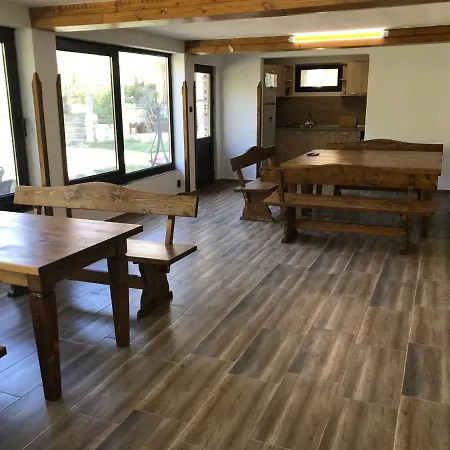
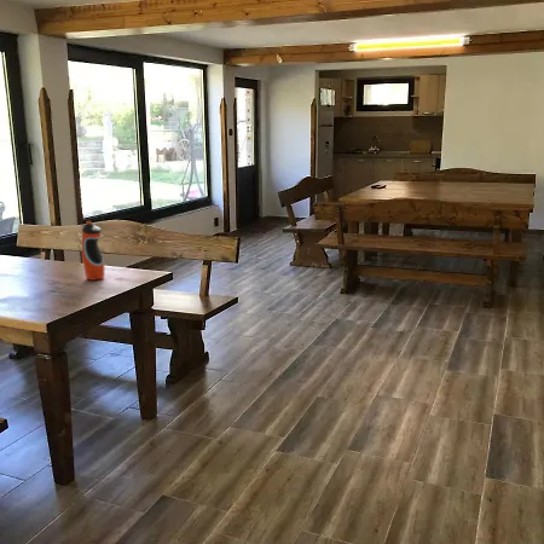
+ water bottle (92, 249)
